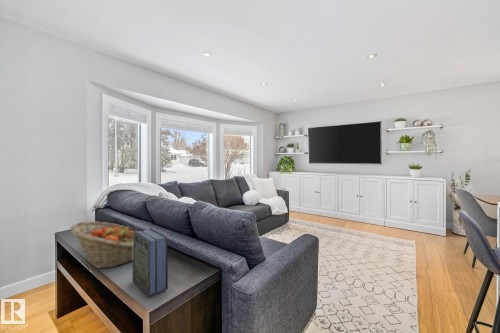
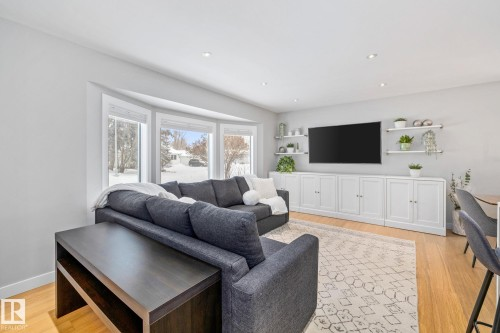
- fruit basket (112, 239)
- book (149, 259)
